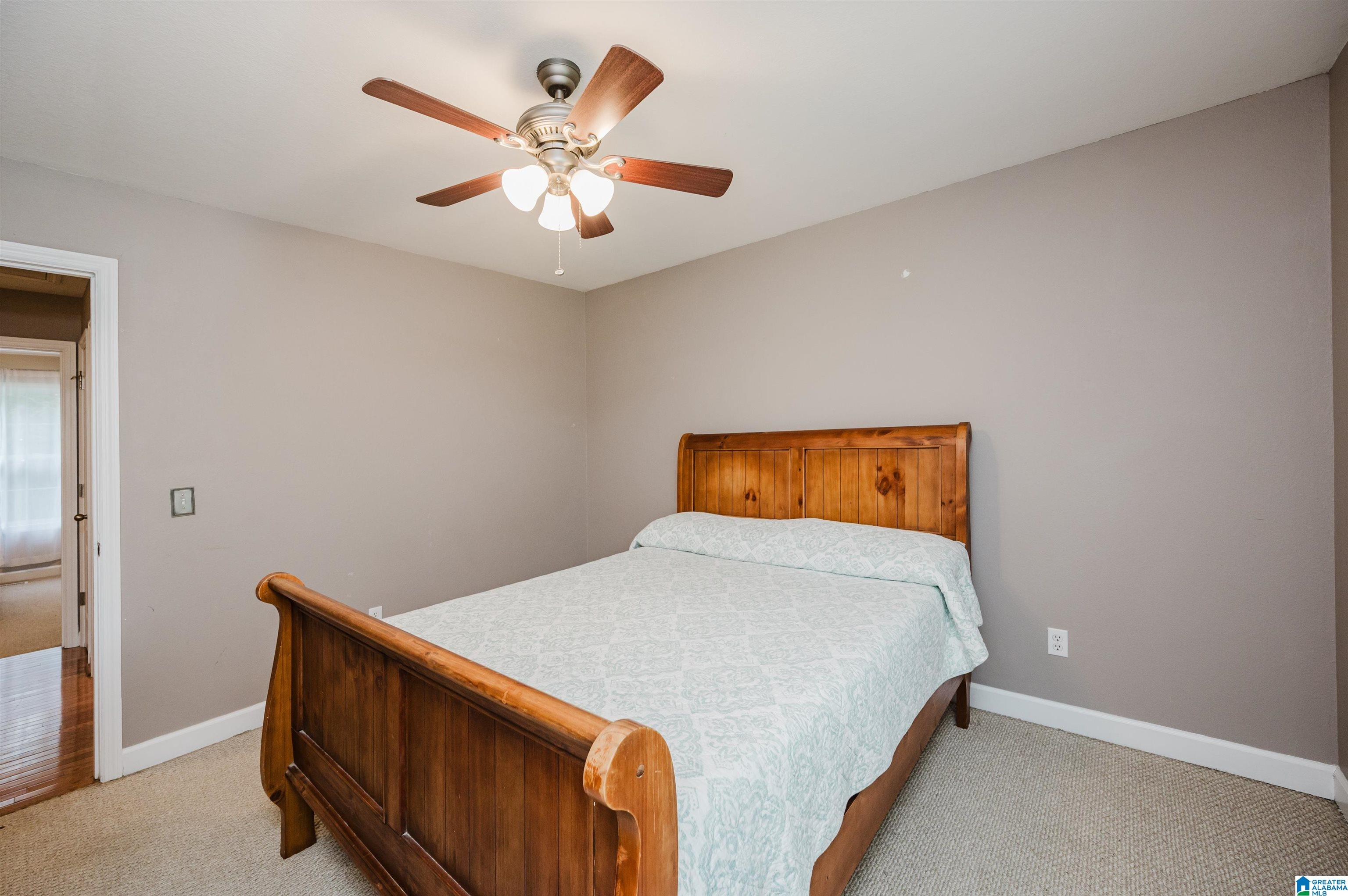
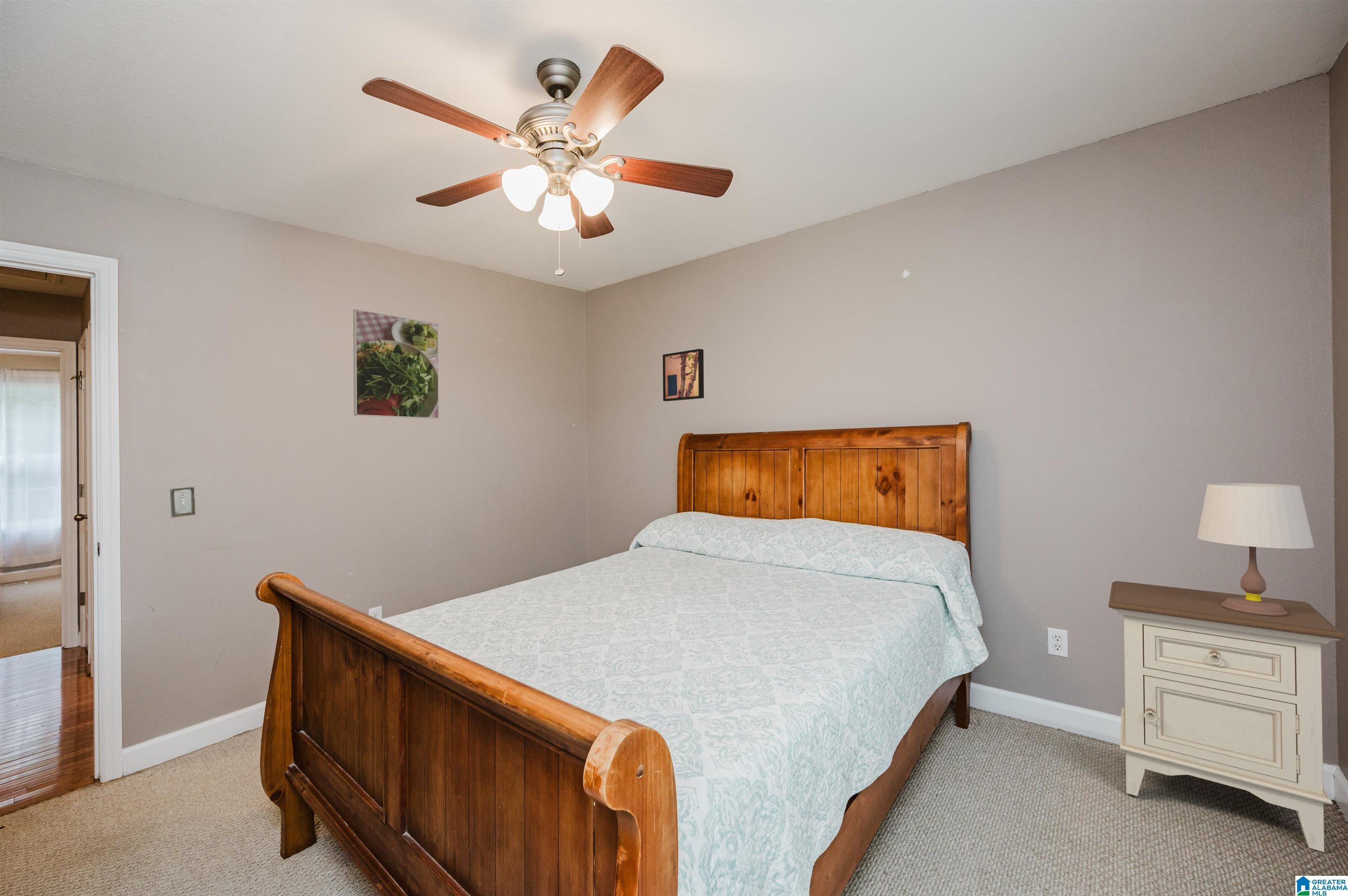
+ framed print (398, 367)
+ table lamp (1252, 546)
+ wall art (683, 376)
+ nightstand (1210, 699)
